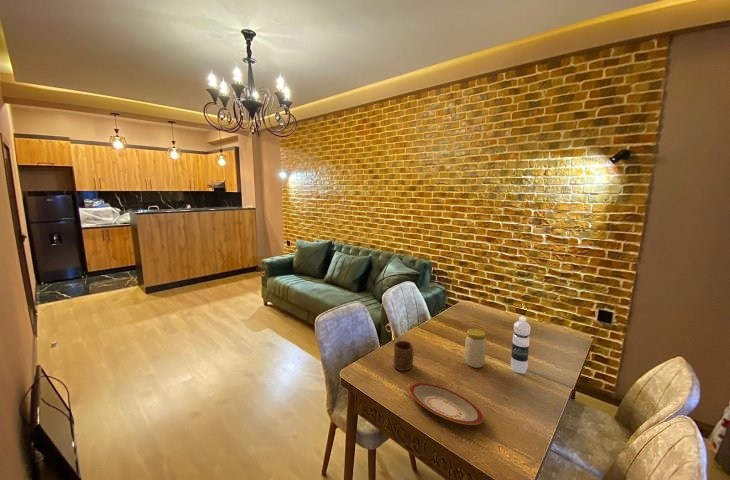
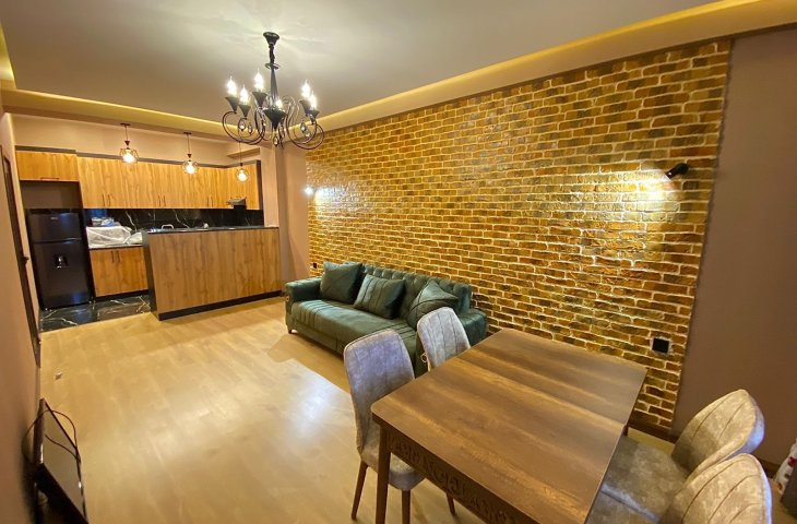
- jar (475, 347)
- water bottle (520, 344)
- plate (443, 404)
- cup (403, 355)
